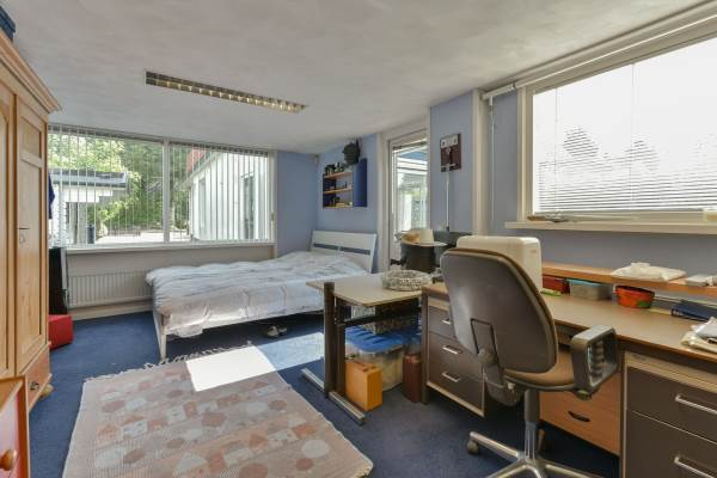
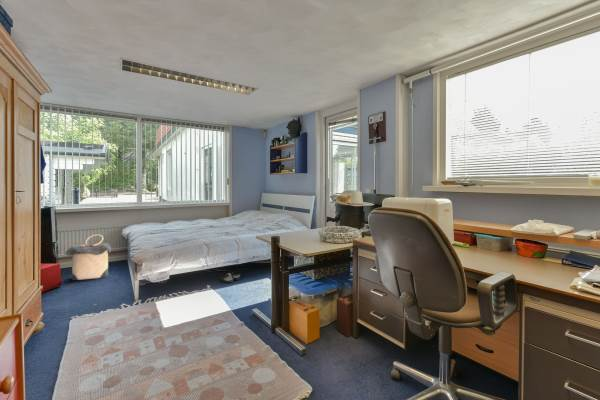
+ laundry hamper (89, 256)
